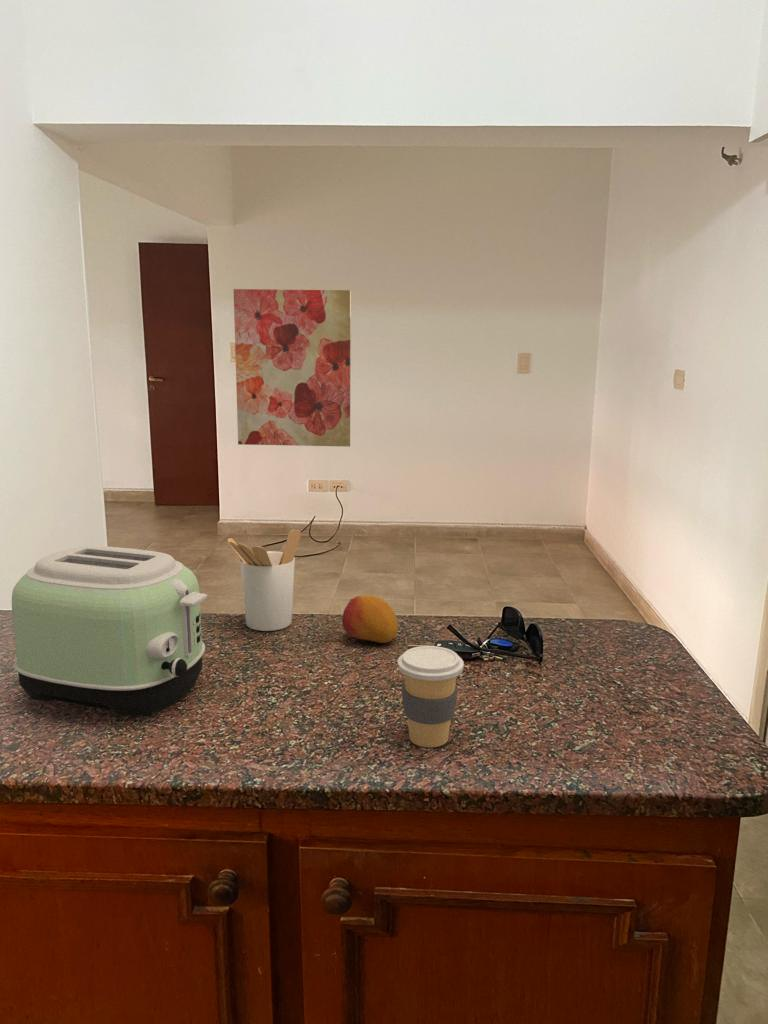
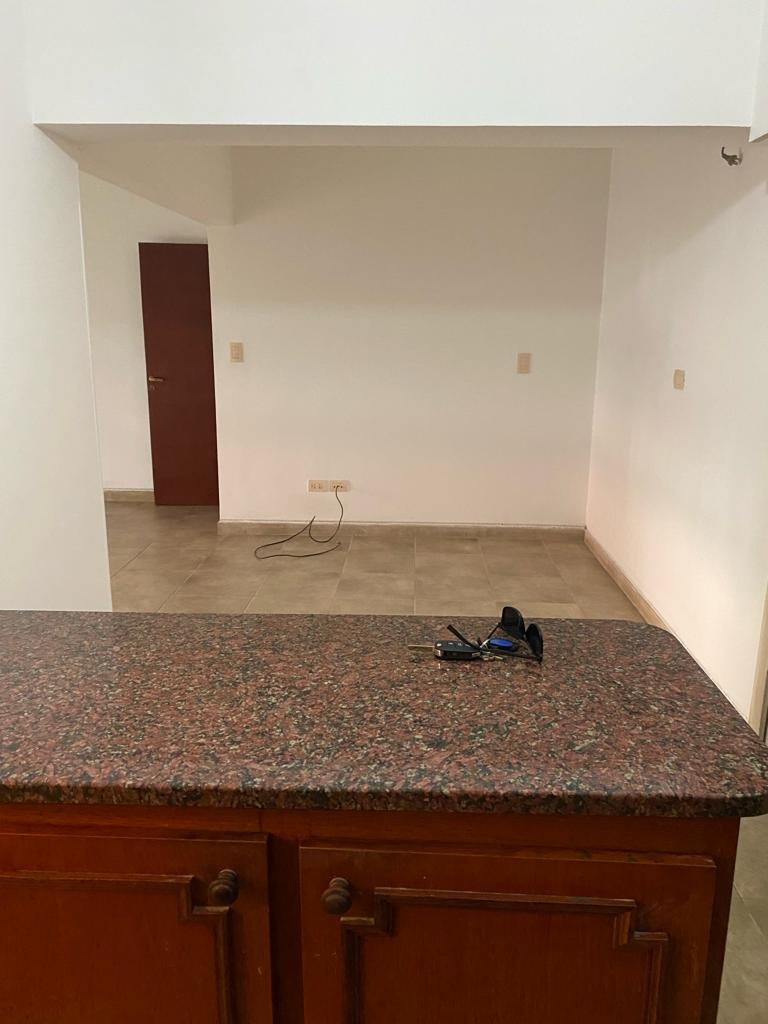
- wall art (293, 369)
- coffee cup (429, 697)
- toaster (116, 625)
- fruit (370, 617)
- utensil holder (262, 579)
